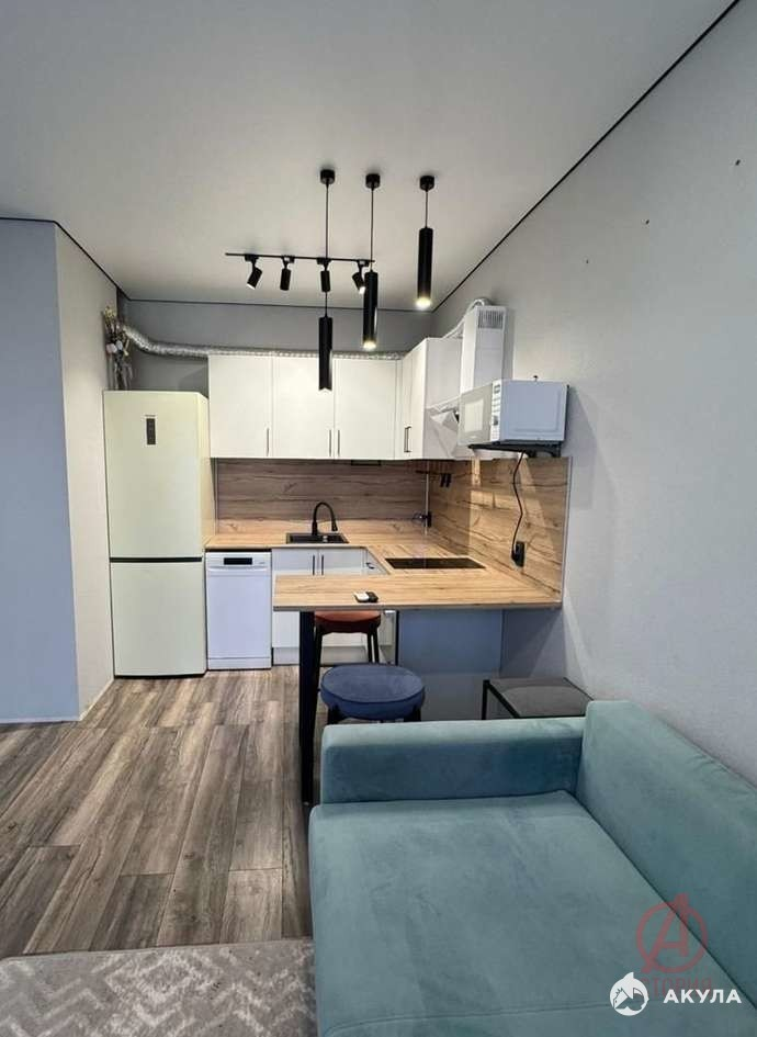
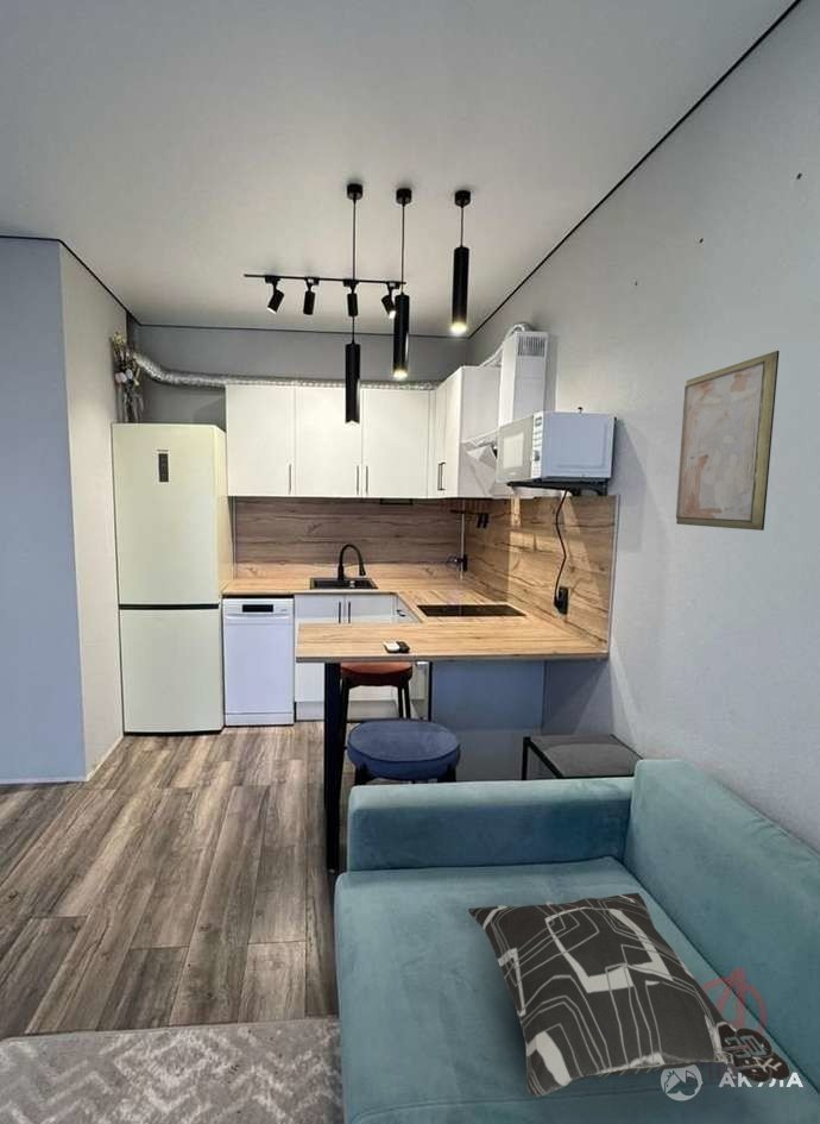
+ wall art (718, 447)
+ decorative pillow (604, 978)
